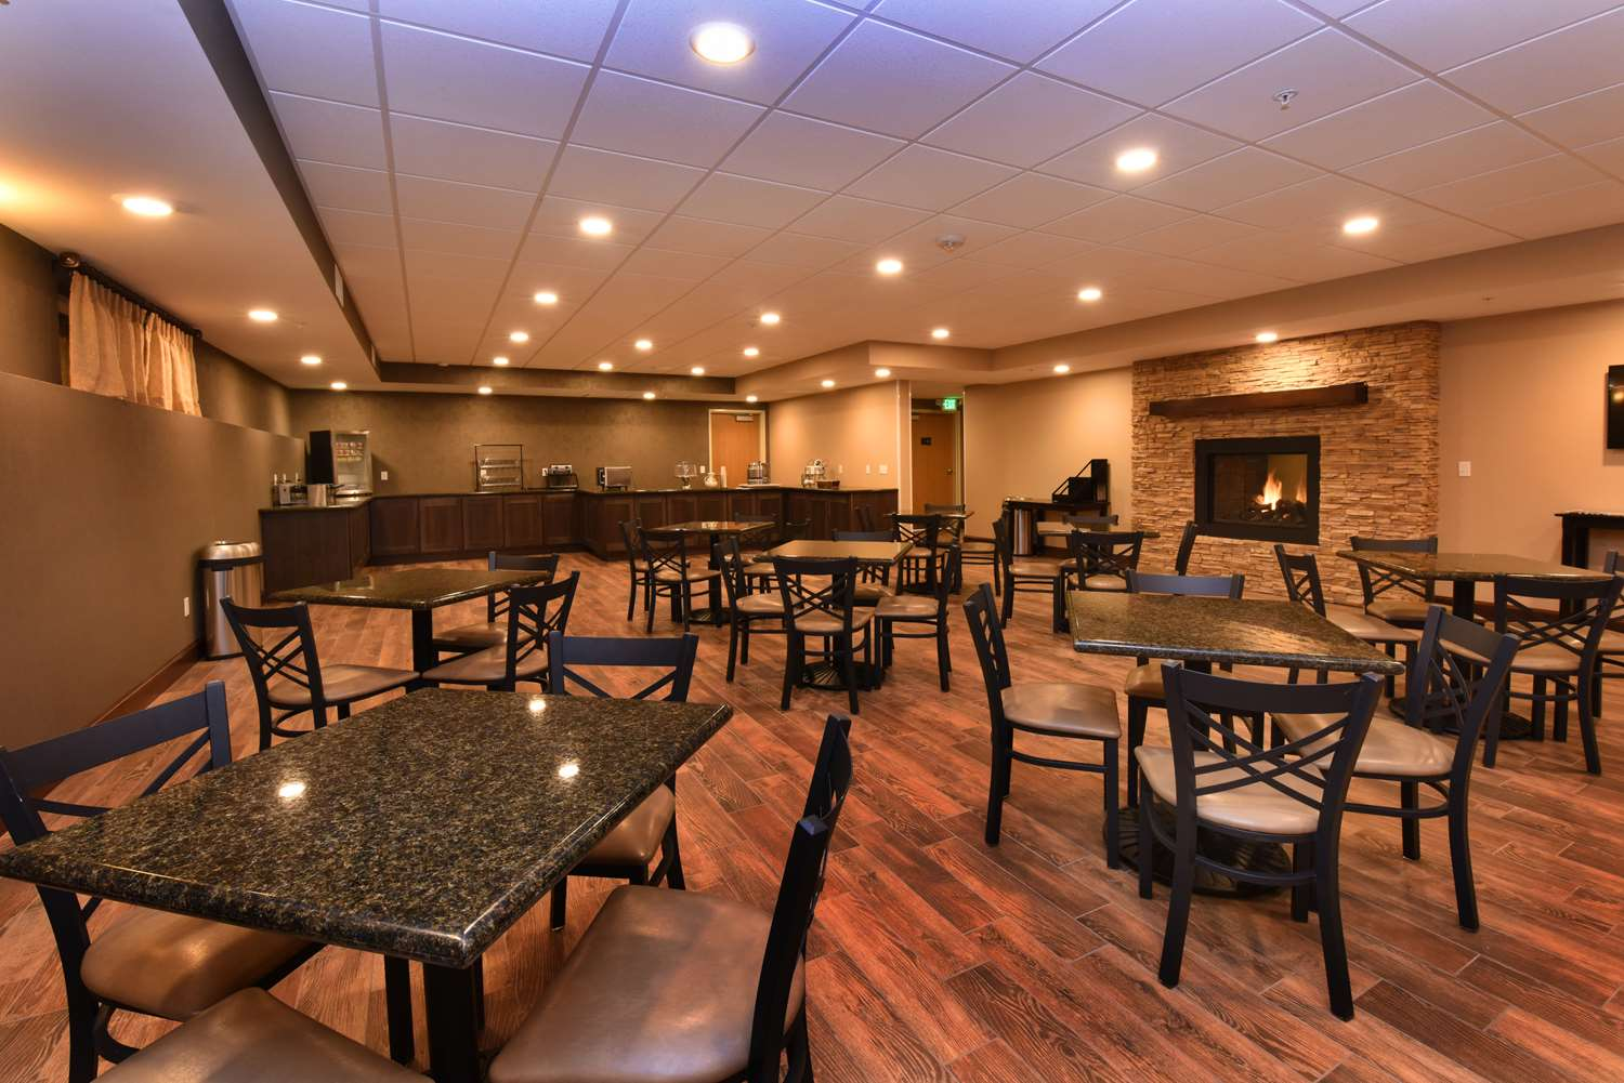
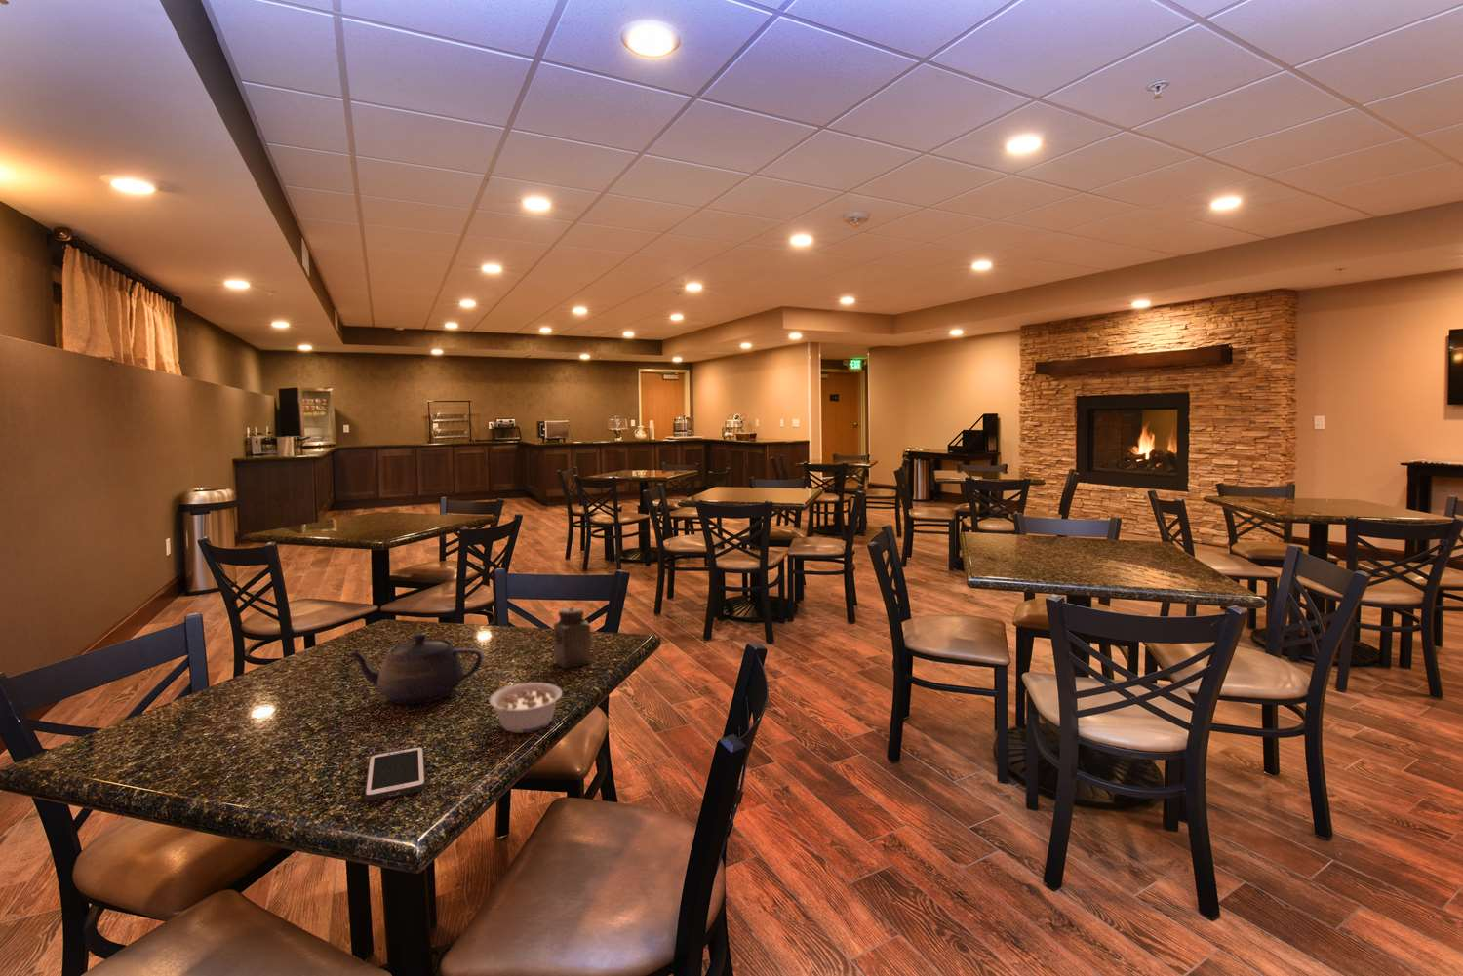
+ salt shaker (572, 636)
+ cell phone (397, 771)
+ teapot (415, 664)
+ legume (526, 707)
